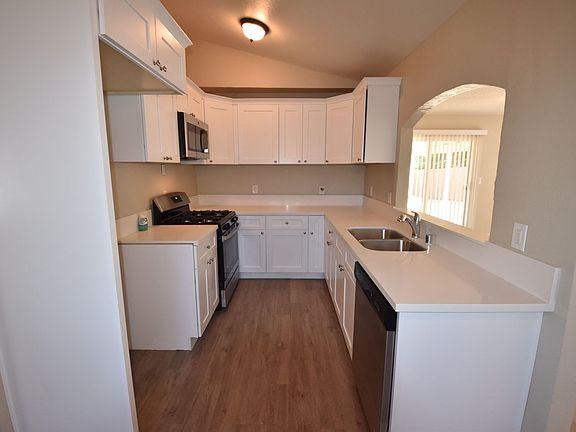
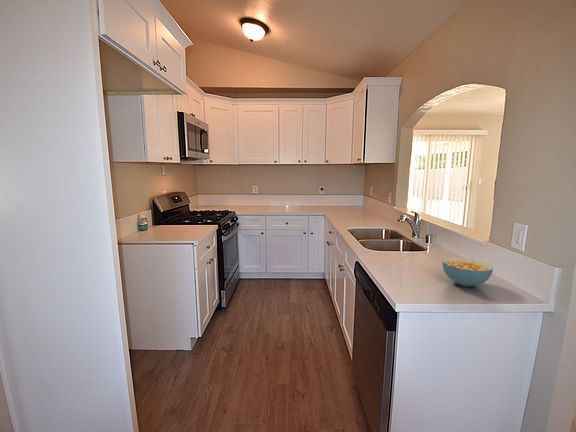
+ cereal bowl (465, 273)
